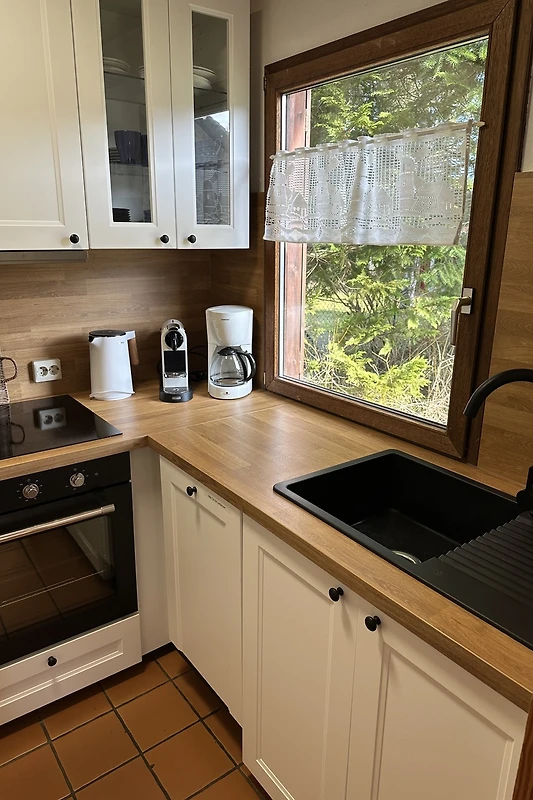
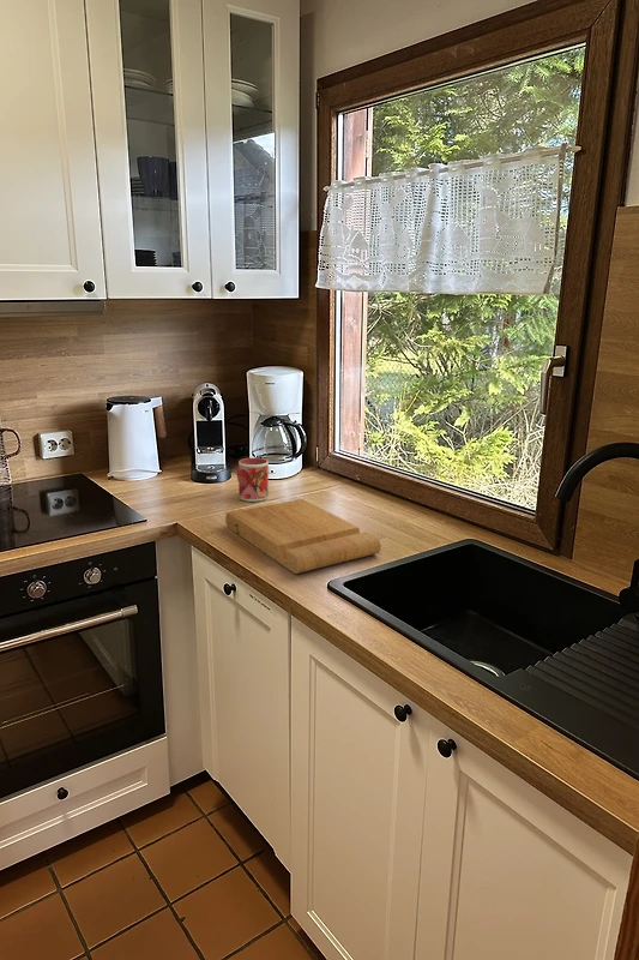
+ cutting board (299, 532)
+ mug (251, 478)
